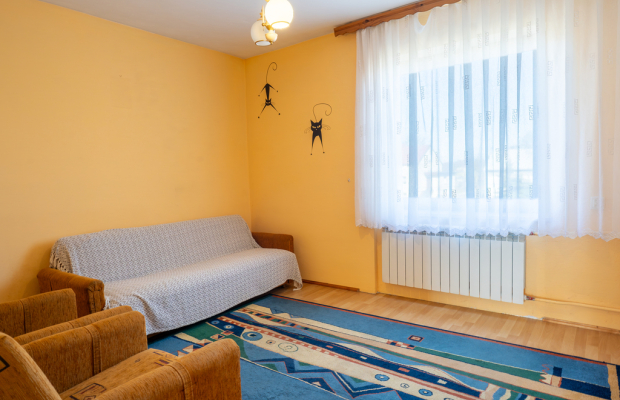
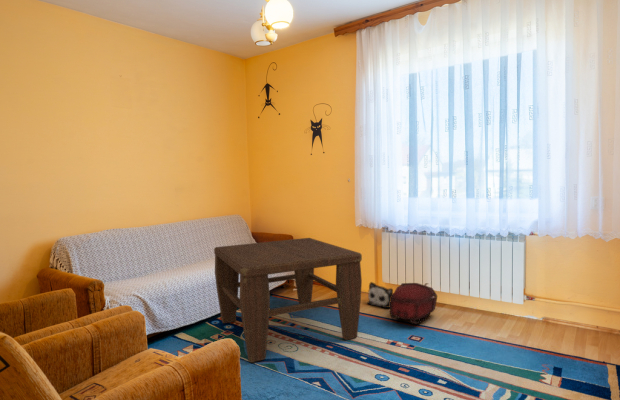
+ plush toy (383, 292)
+ coffee table (284, 280)
+ backpack (410, 303)
